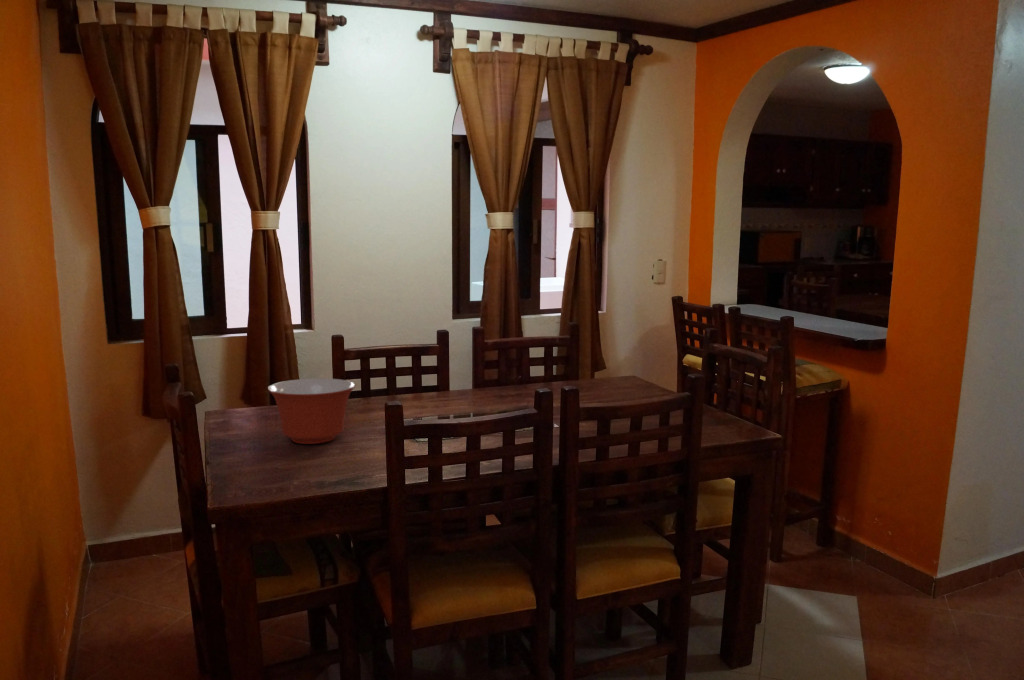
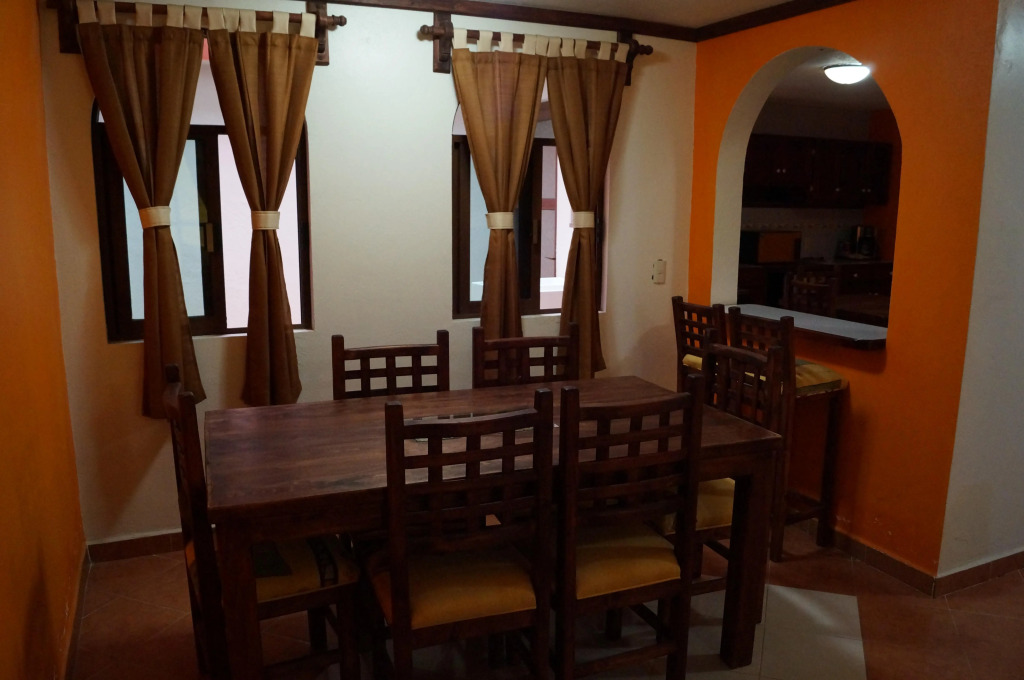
- mixing bowl (312, 412)
